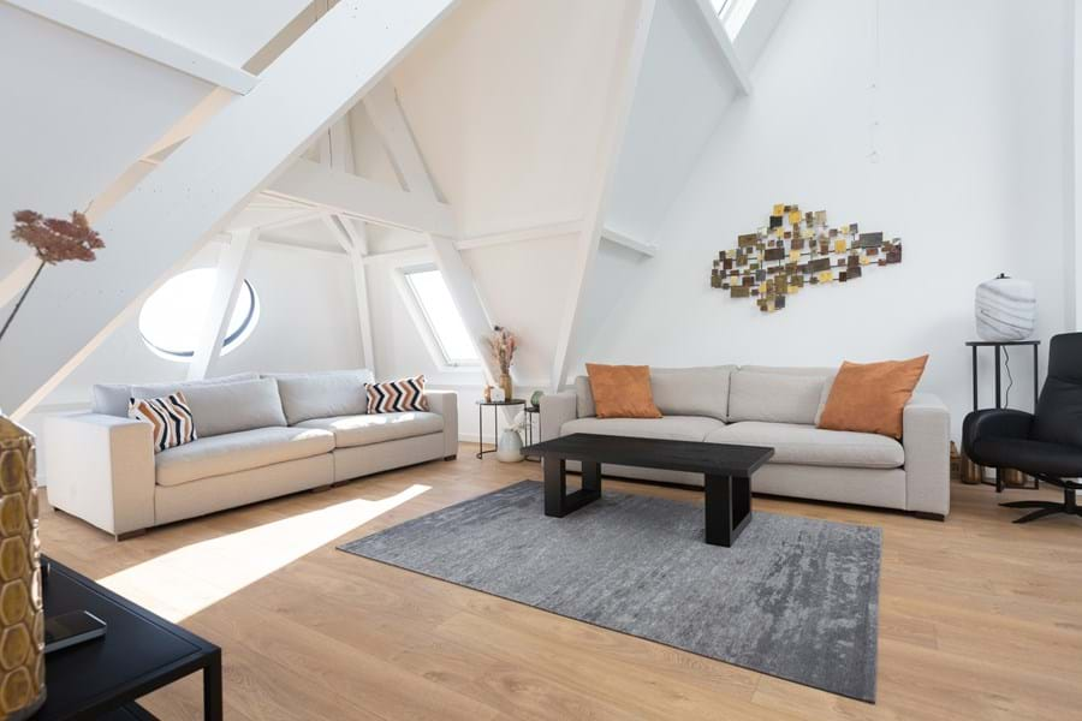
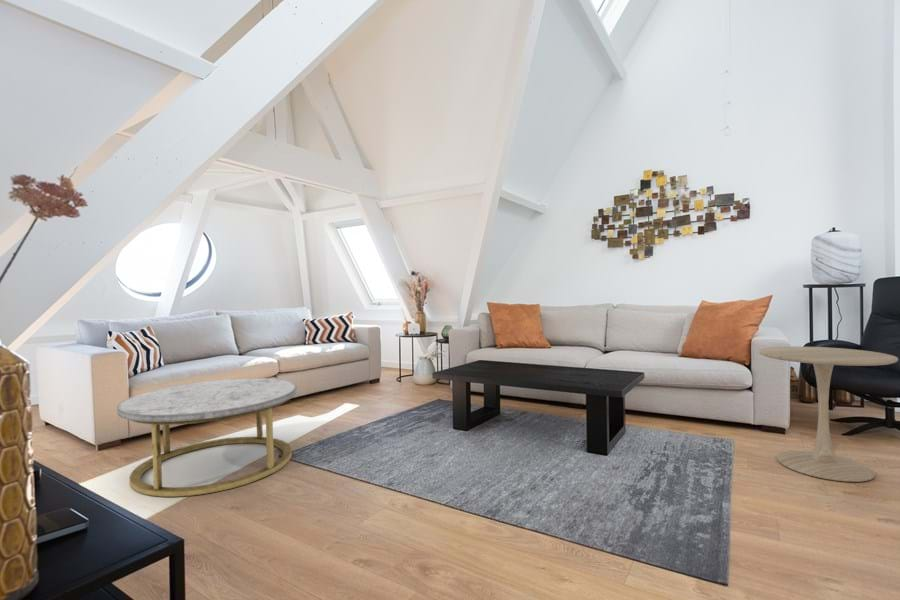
+ side table (823, 409)
+ coffee table (215, 420)
